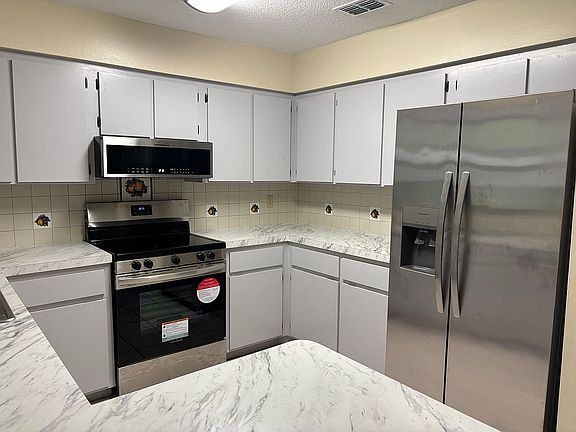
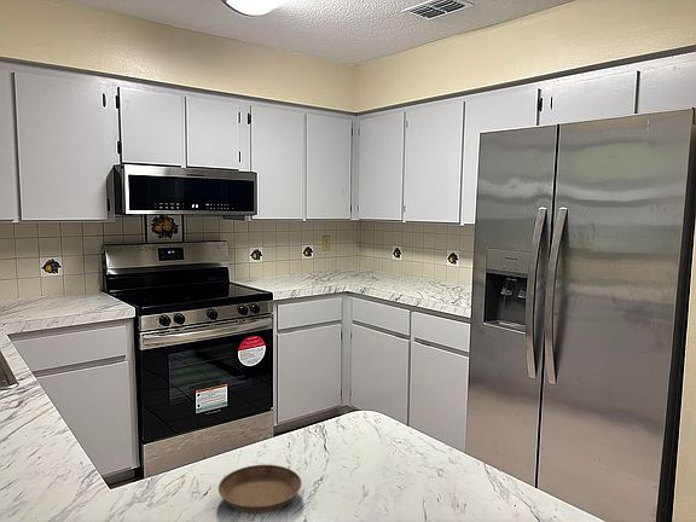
+ saucer (260, 491)
